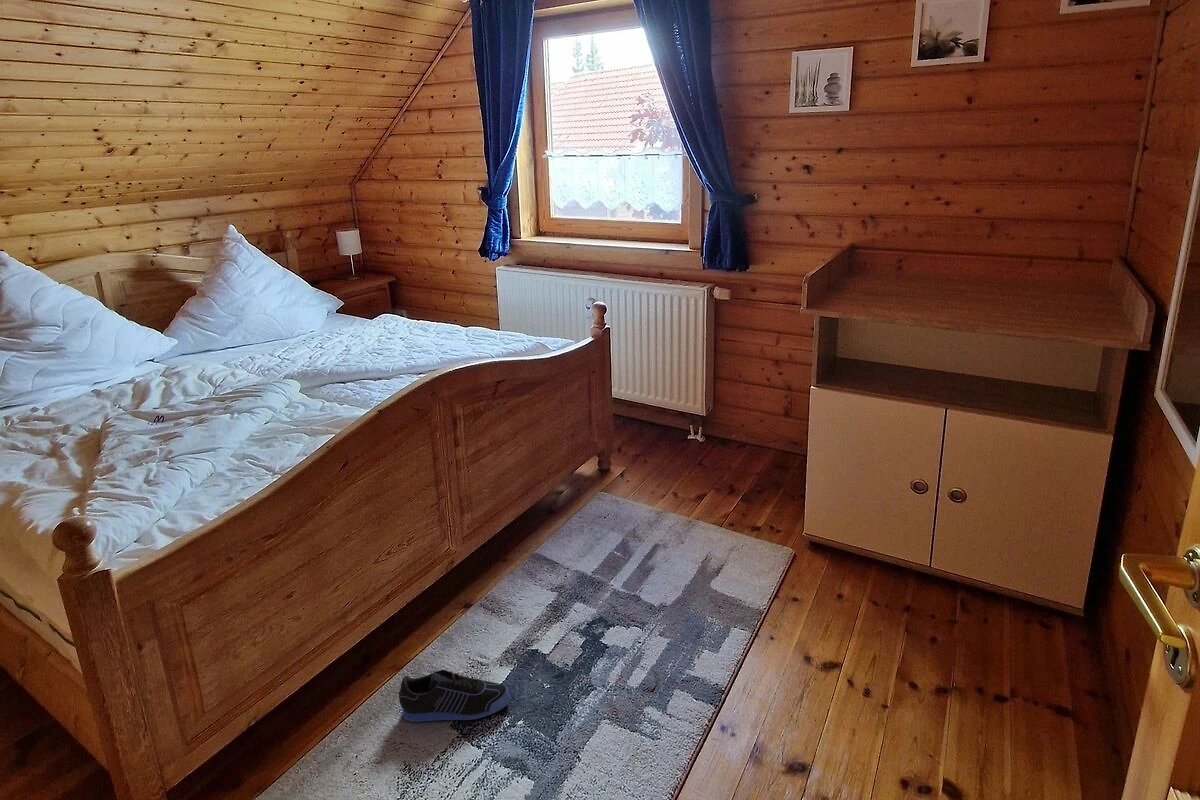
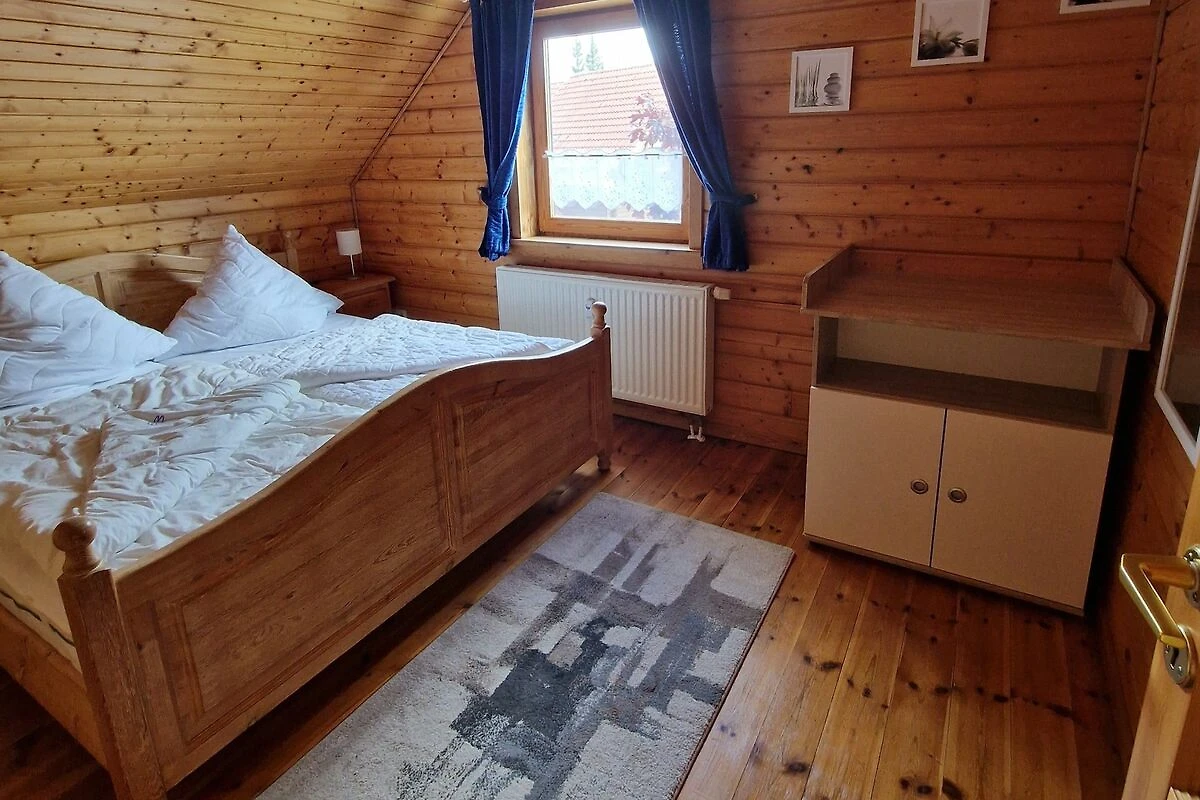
- sneaker (454, 691)
